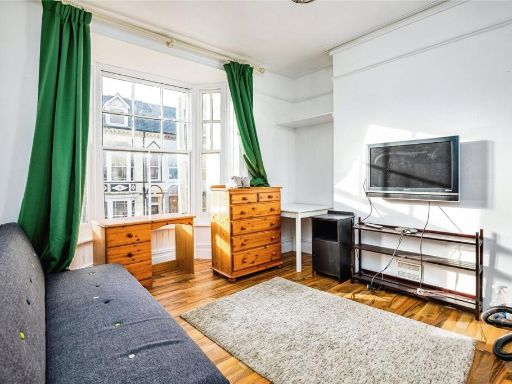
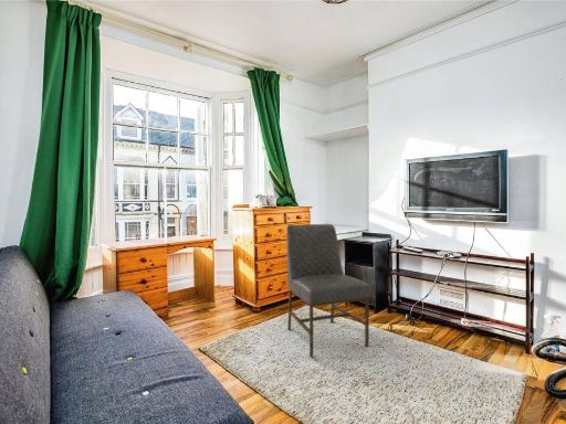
+ chair (323, 282)
